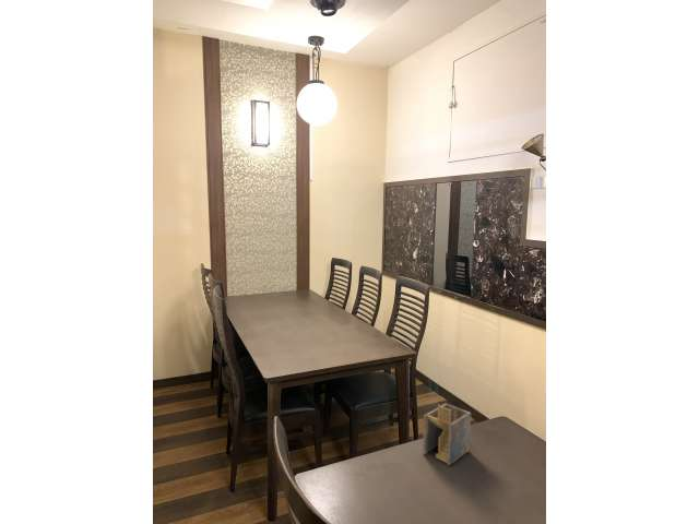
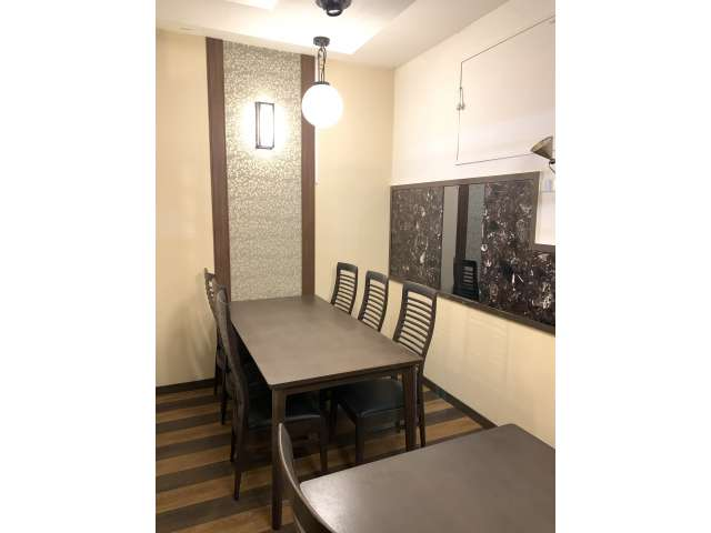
- napkin holder (447, 426)
